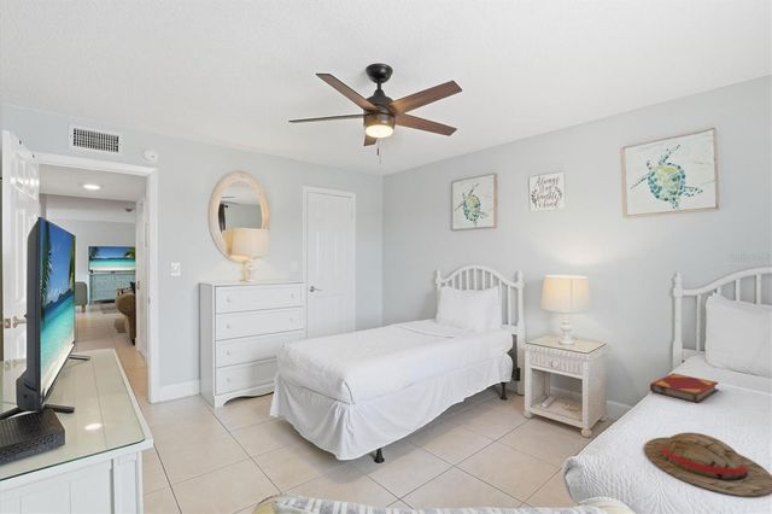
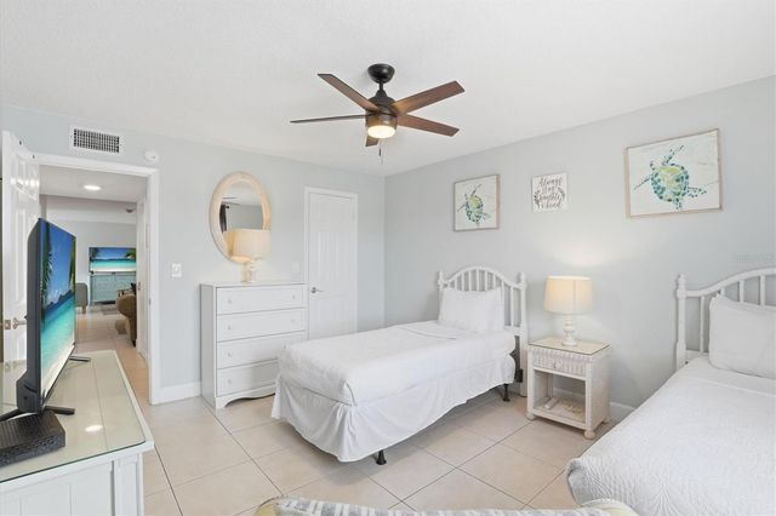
- hardback book (684, 386)
- straw hat (703, 449)
